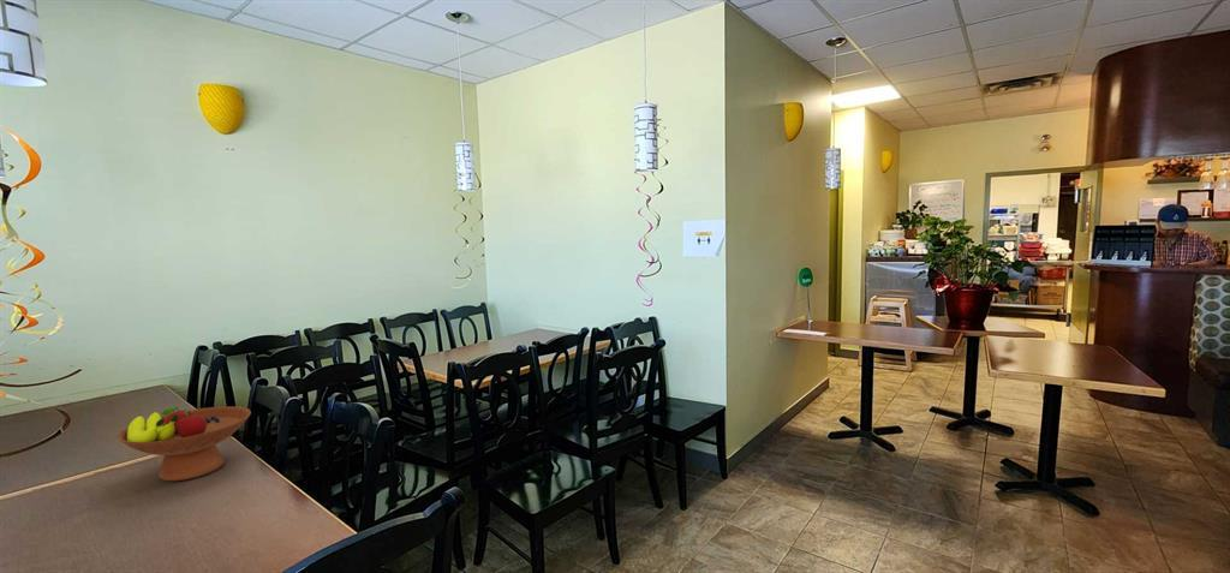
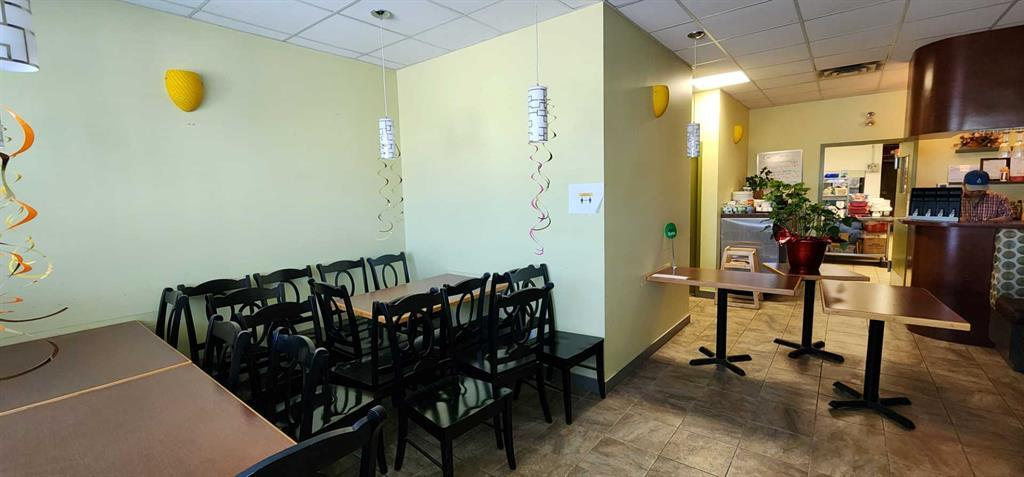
- fruit bowl (189, 437)
